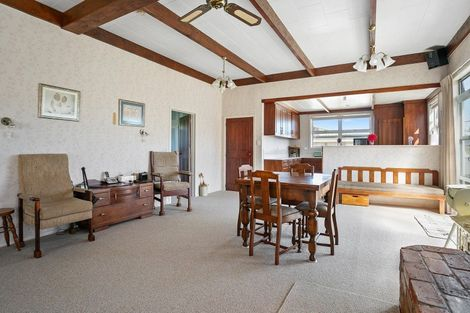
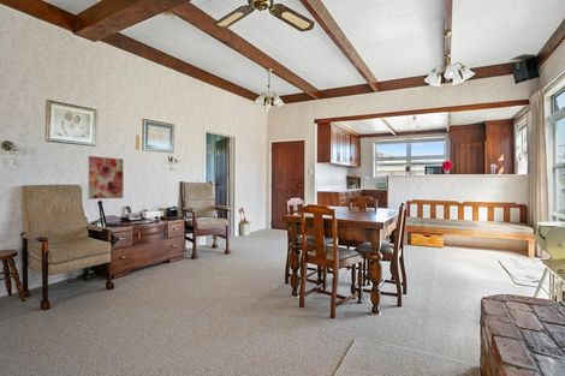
+ wall art (106, 178)
